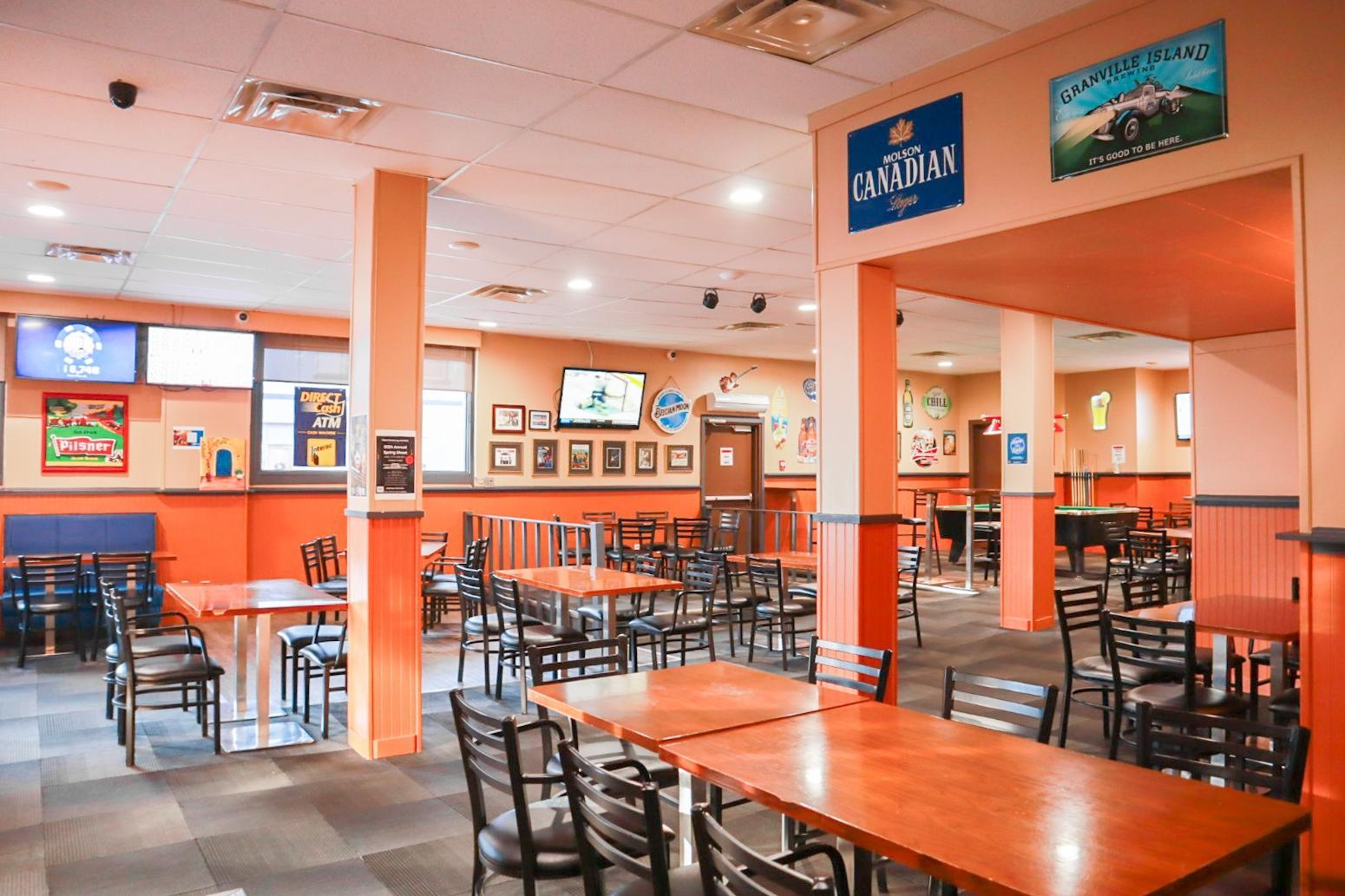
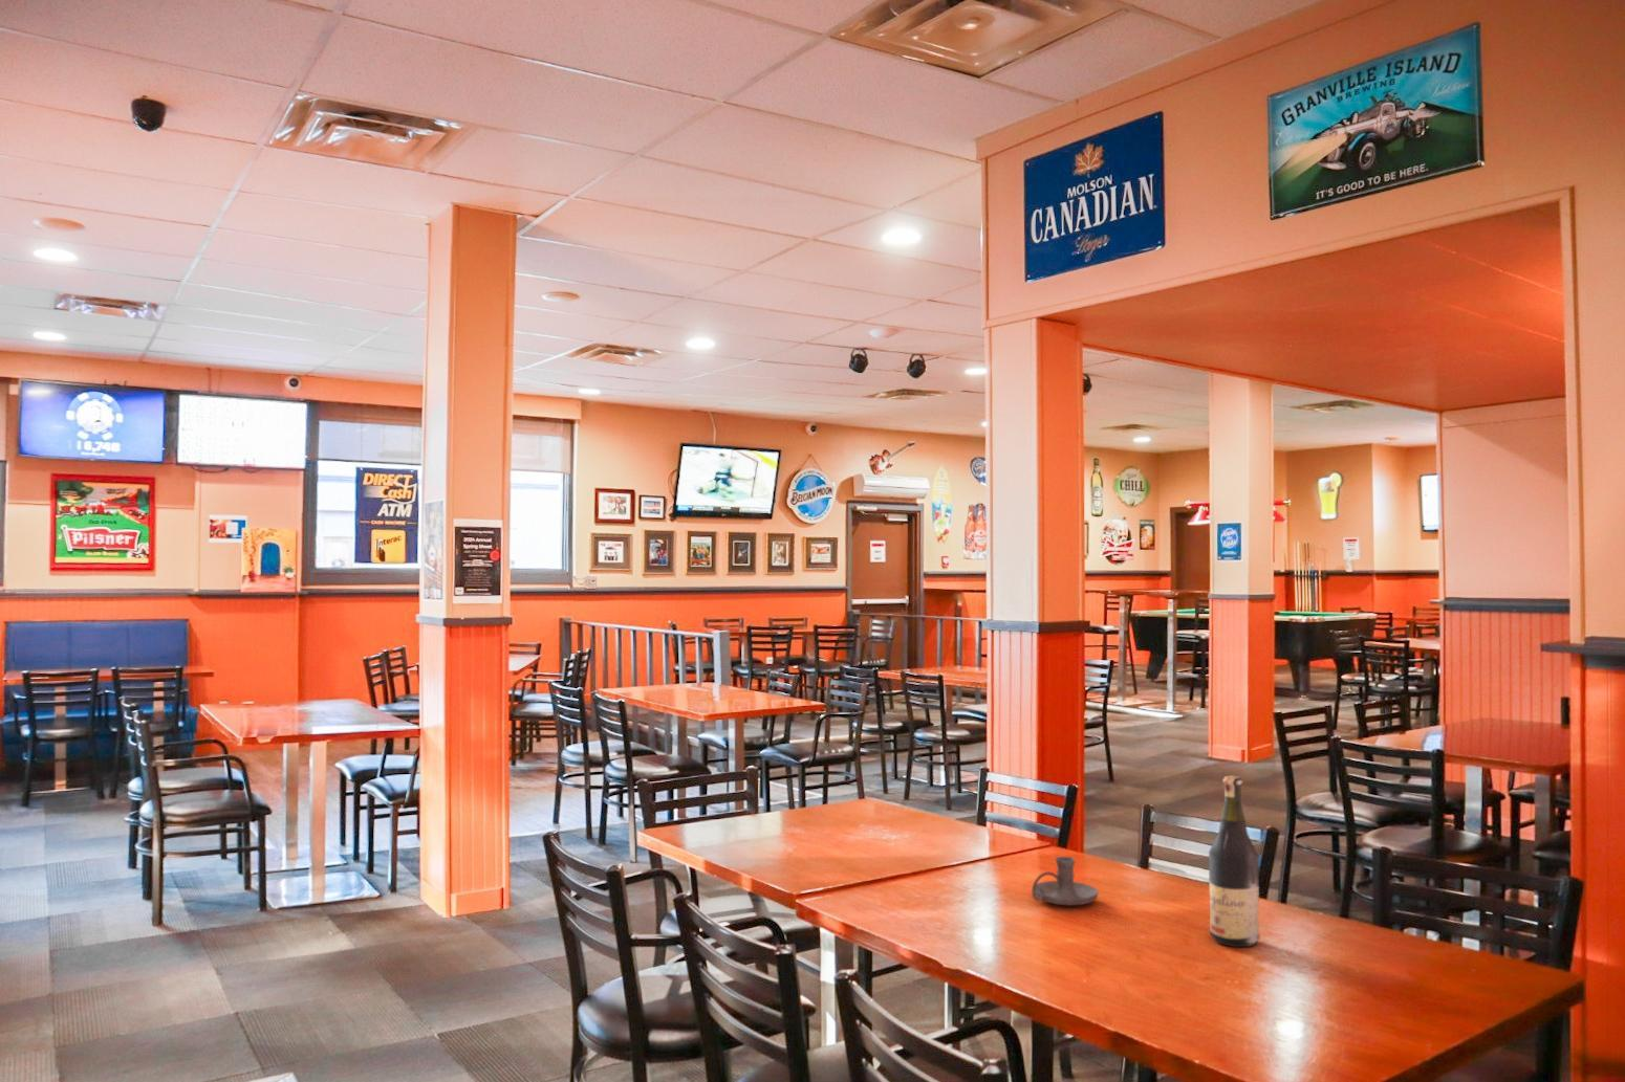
+ wine bottle (1232, 859)
+ candle holder (1060, 880)
